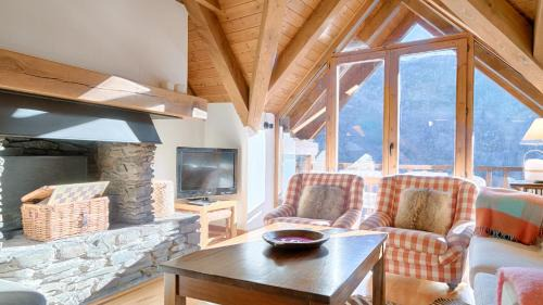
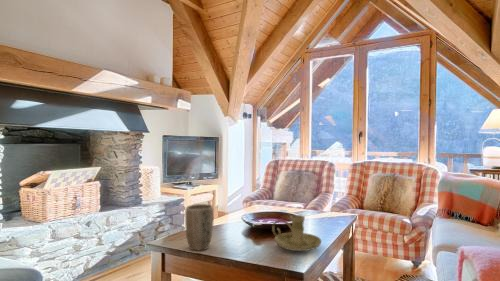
+ candle holder (293, 230)
+ plant pot (199, 226)
